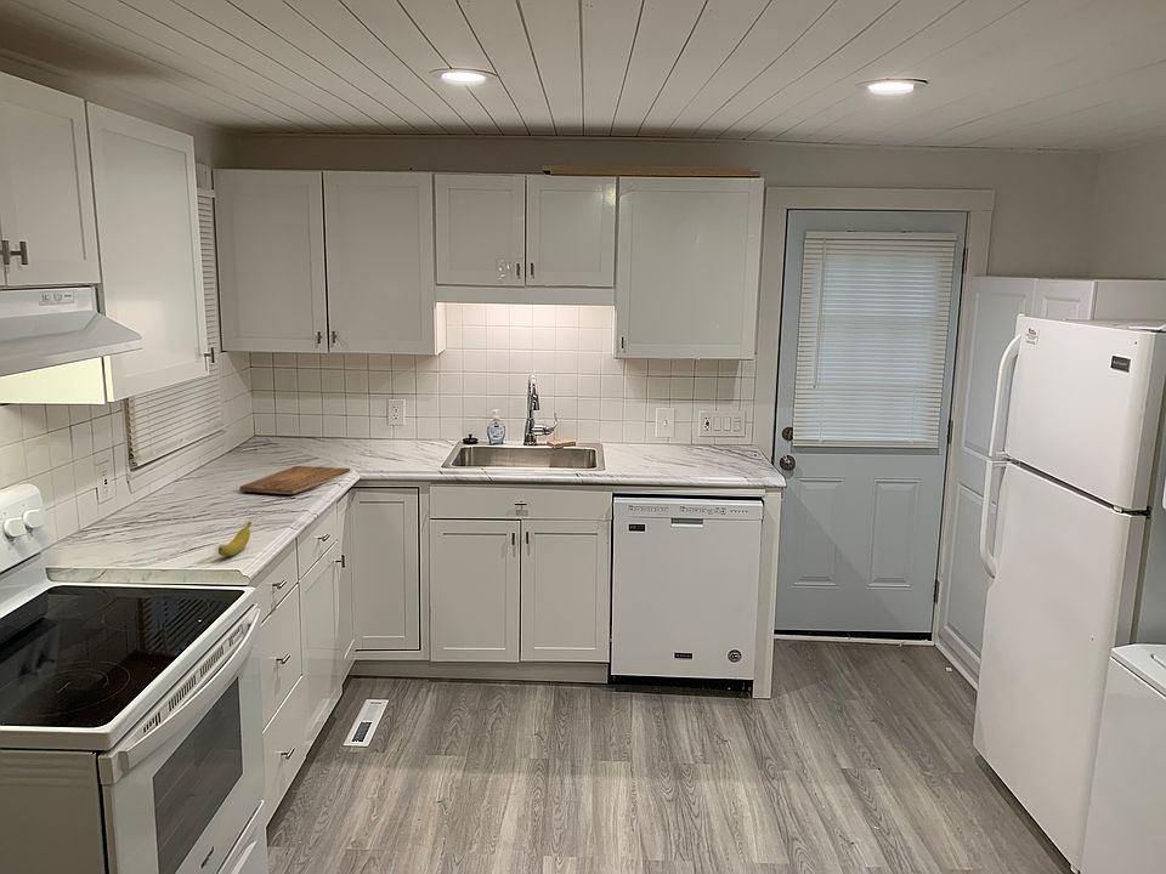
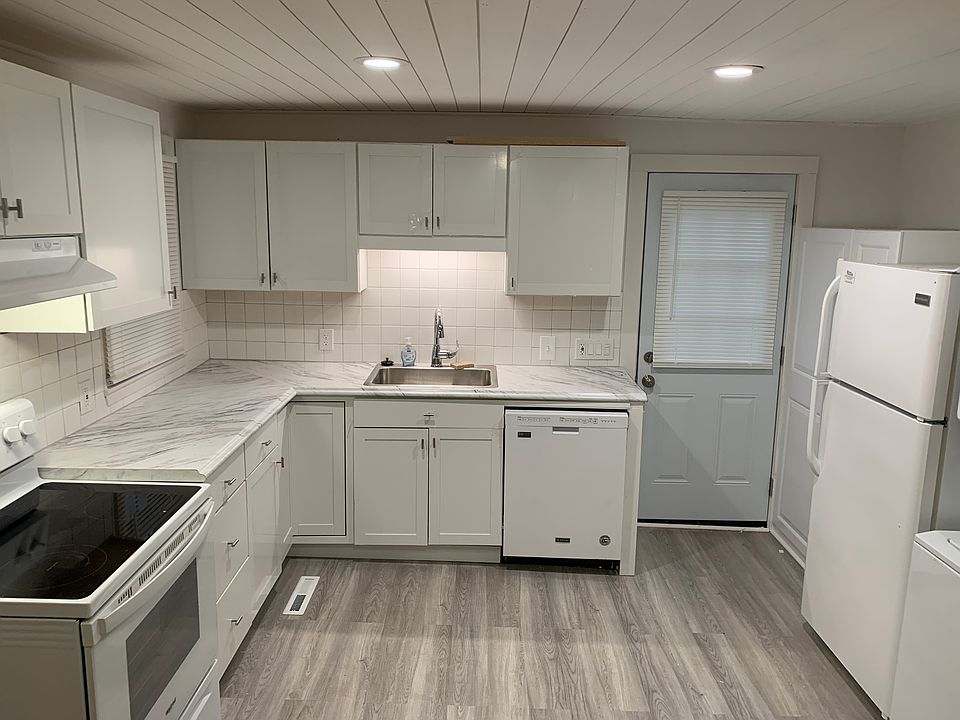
- banana (236, 540)
- cutting board (296, 478)
